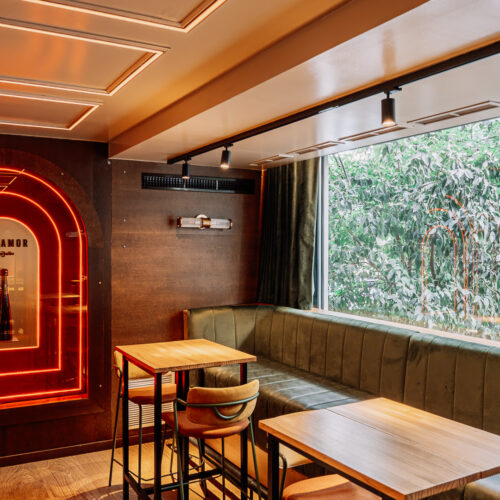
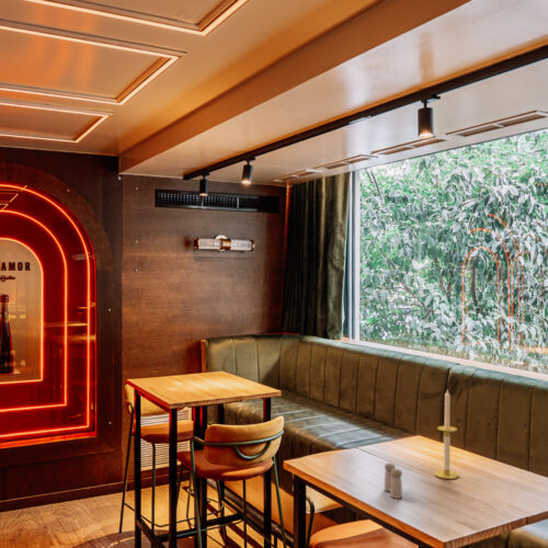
+ candle (446, 432)
+ salt and pepper shaker (392, 479)
